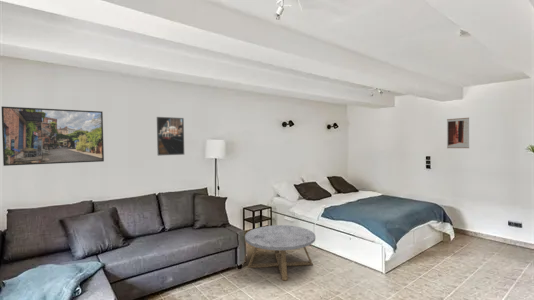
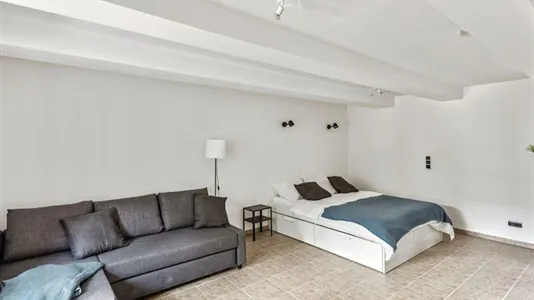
- wall art (457, 133)
- coffee table (280, 249)
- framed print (57, 136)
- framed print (170, 136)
